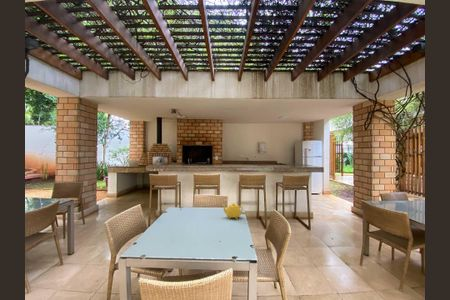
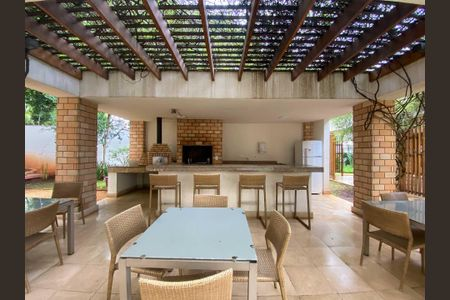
- teapot (232, 210)
